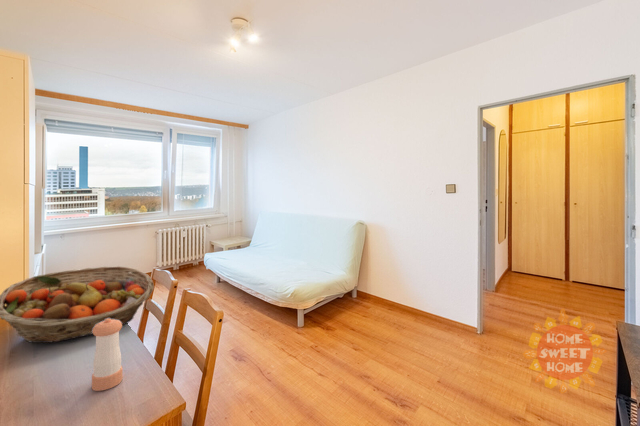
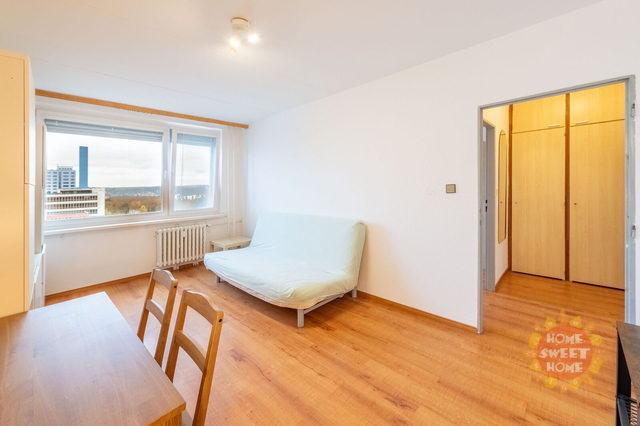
- pepper shaker (107, 350)
- fruit basket (84, 299)
